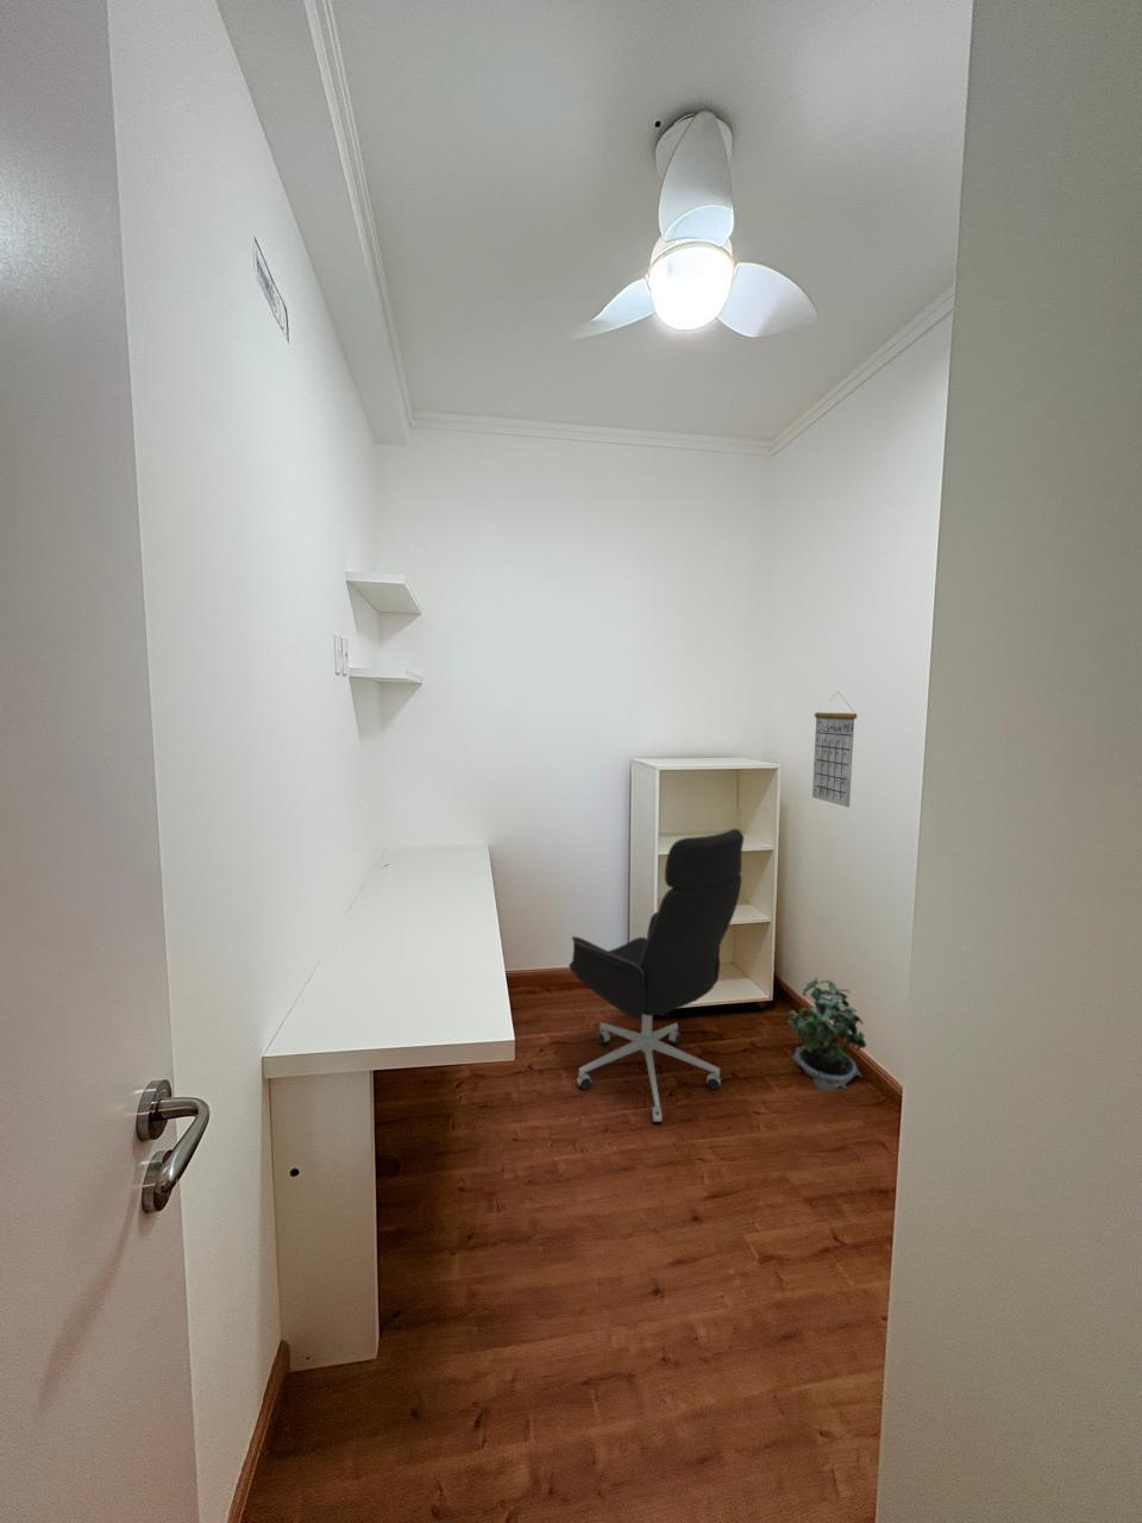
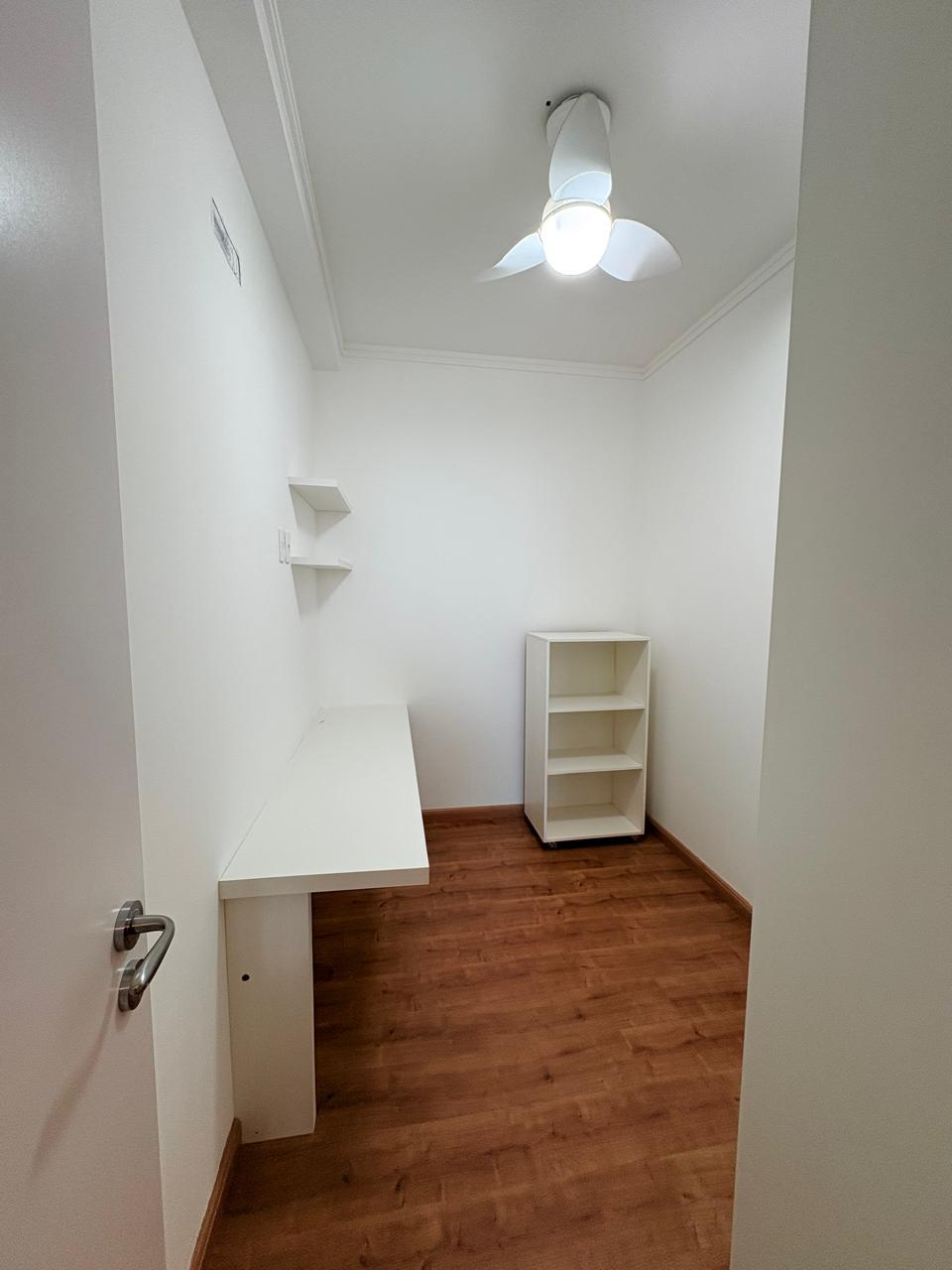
- potted plant (825, 1024)
- office chair (653, 952)
- calendar (833, 747)
